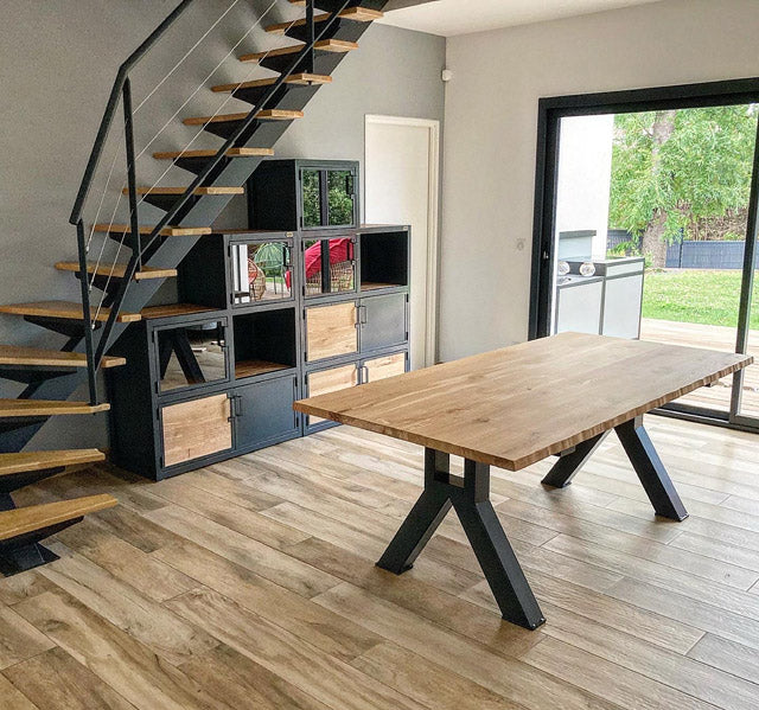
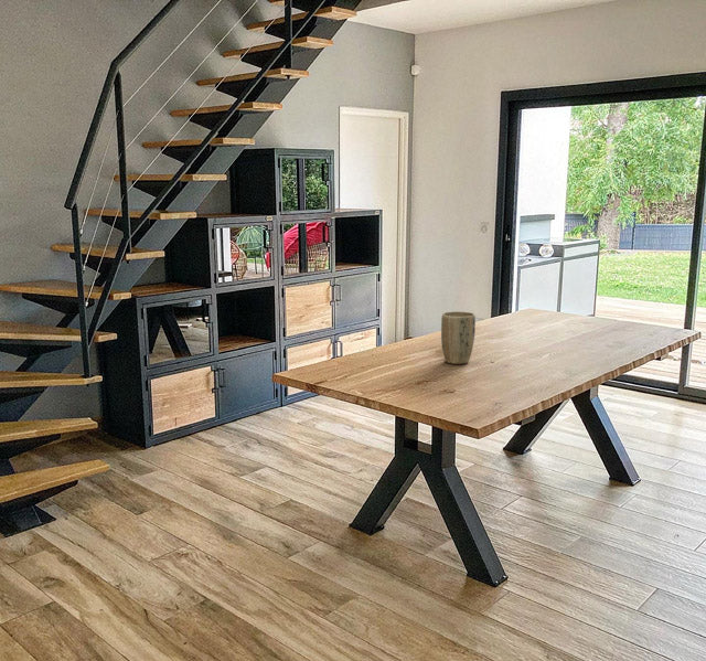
+ plant pot (458, 338)
